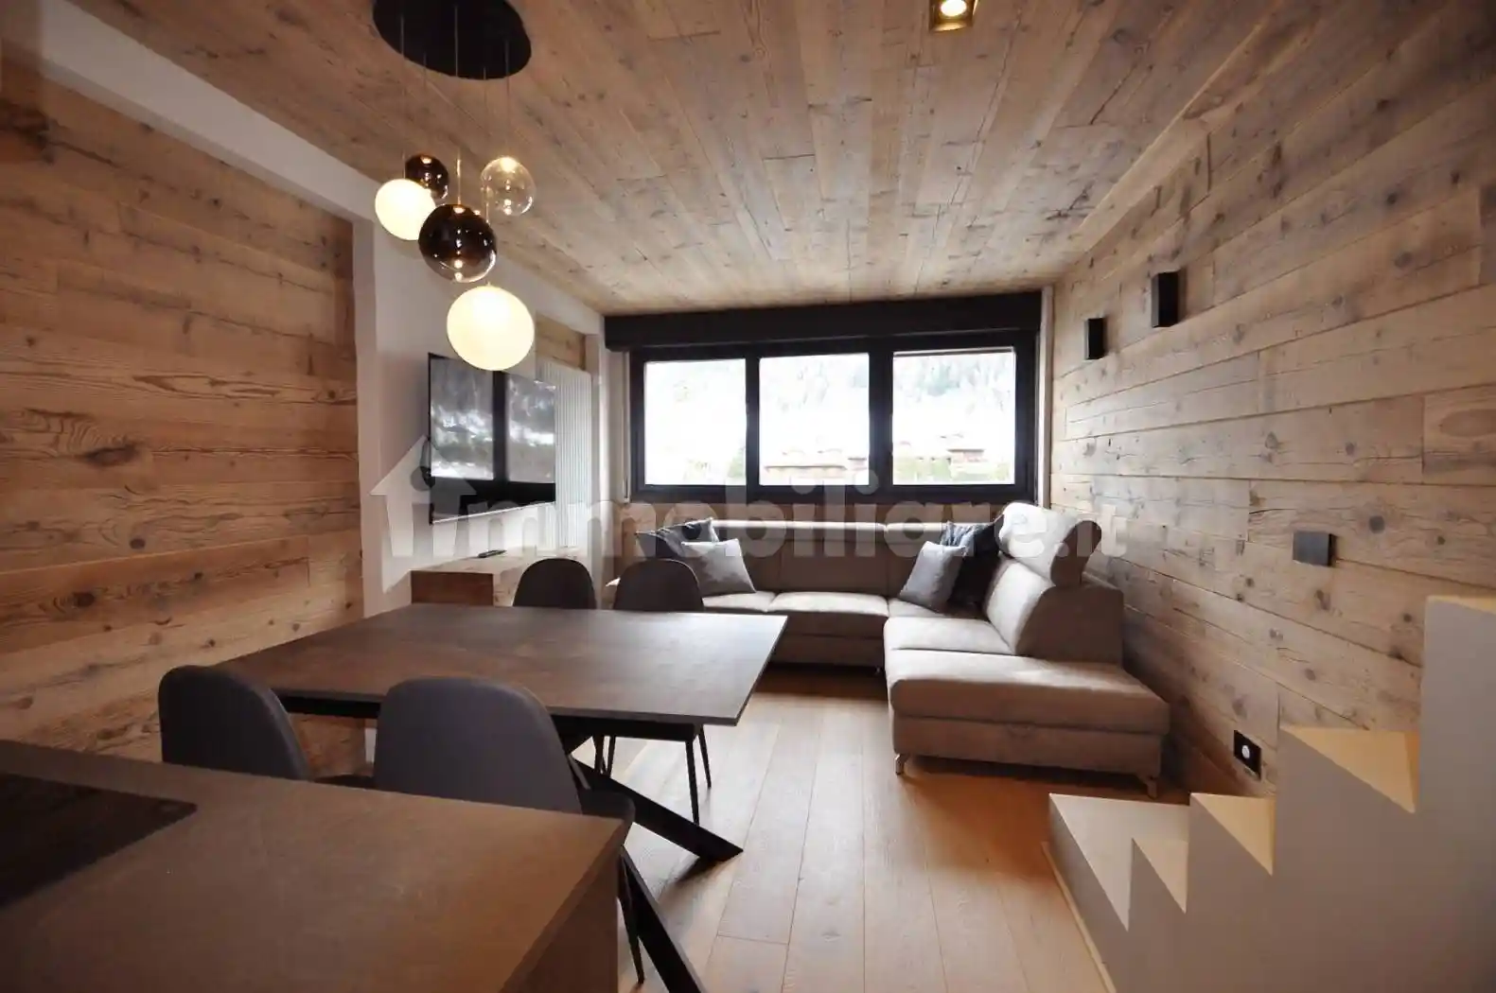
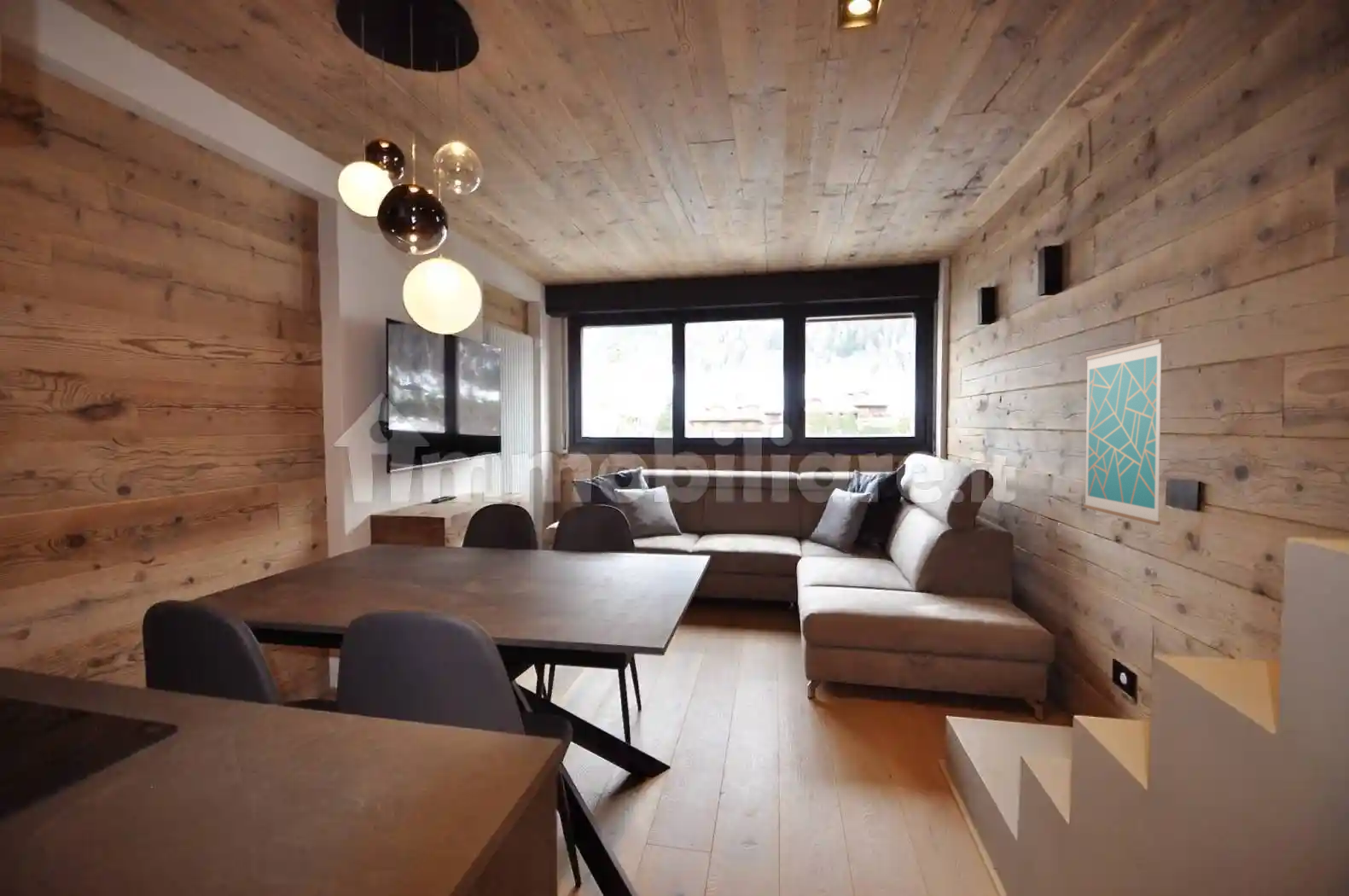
+ wall art (1119, 432)
